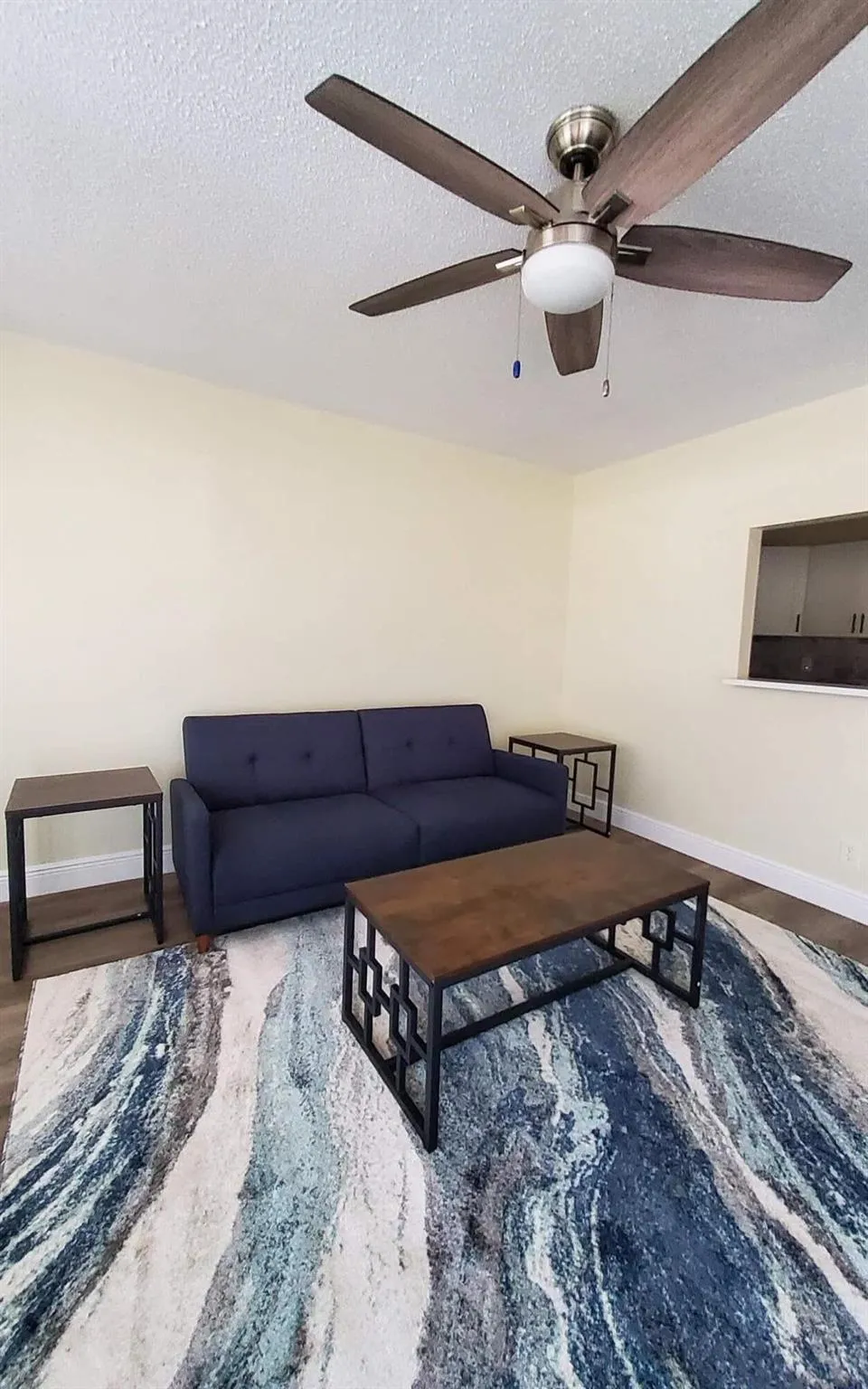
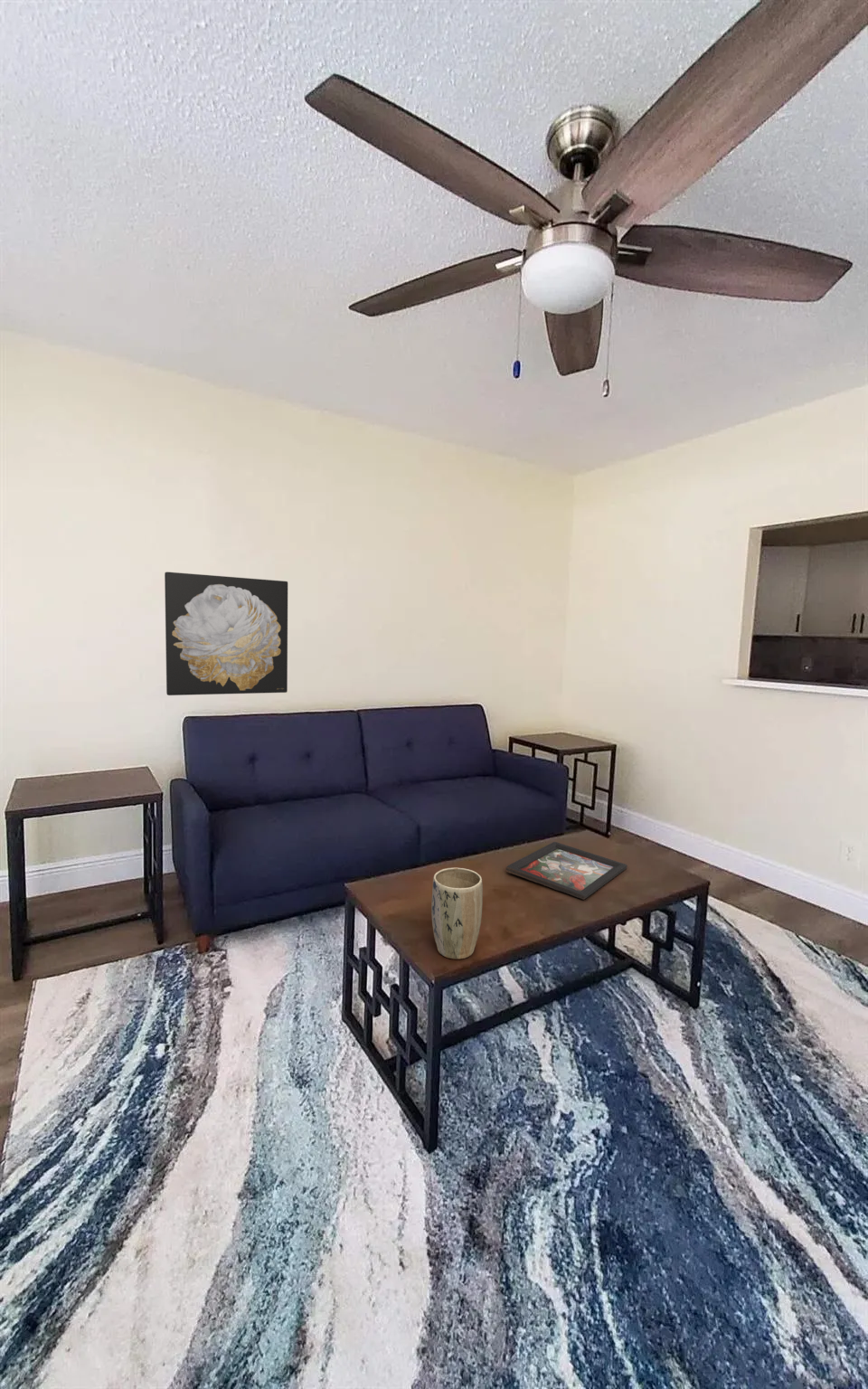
+ plant pot (457, 913)
+ decorative tray (567, 867)
+ wall art (229, 636)
